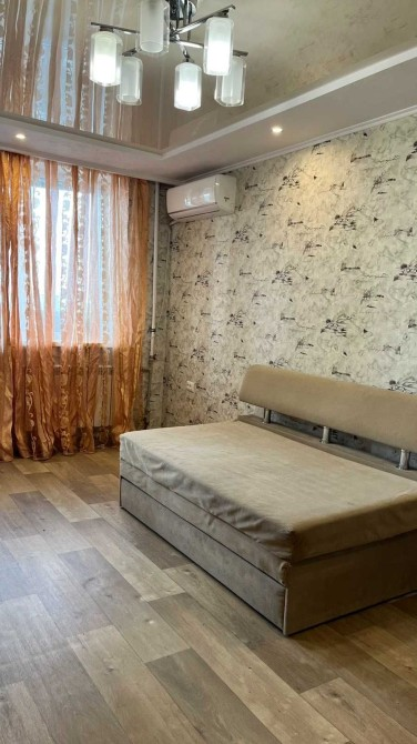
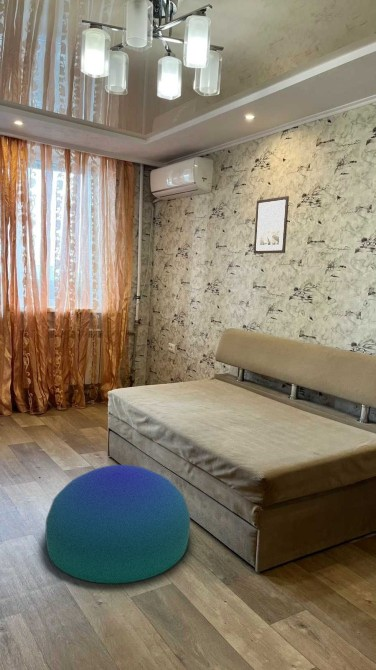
+ pouf (119, 506)
+ wall art (270, 226)
